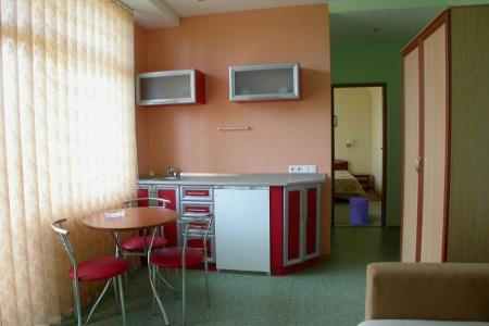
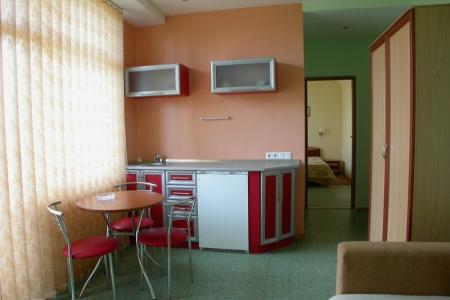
- waste bin (359, 210)
